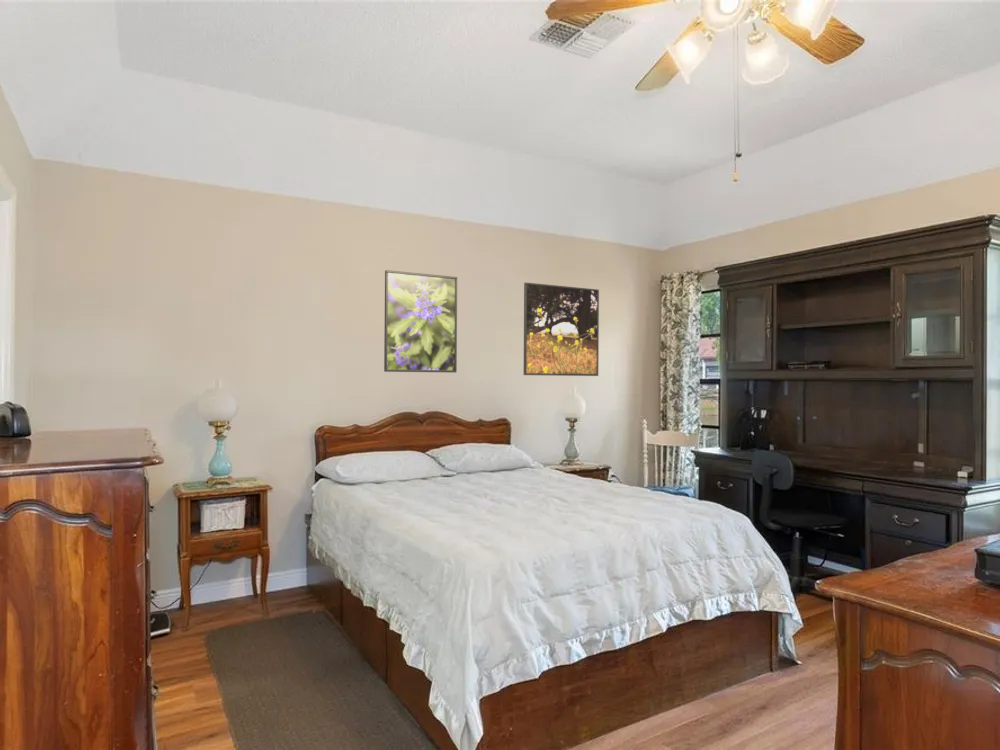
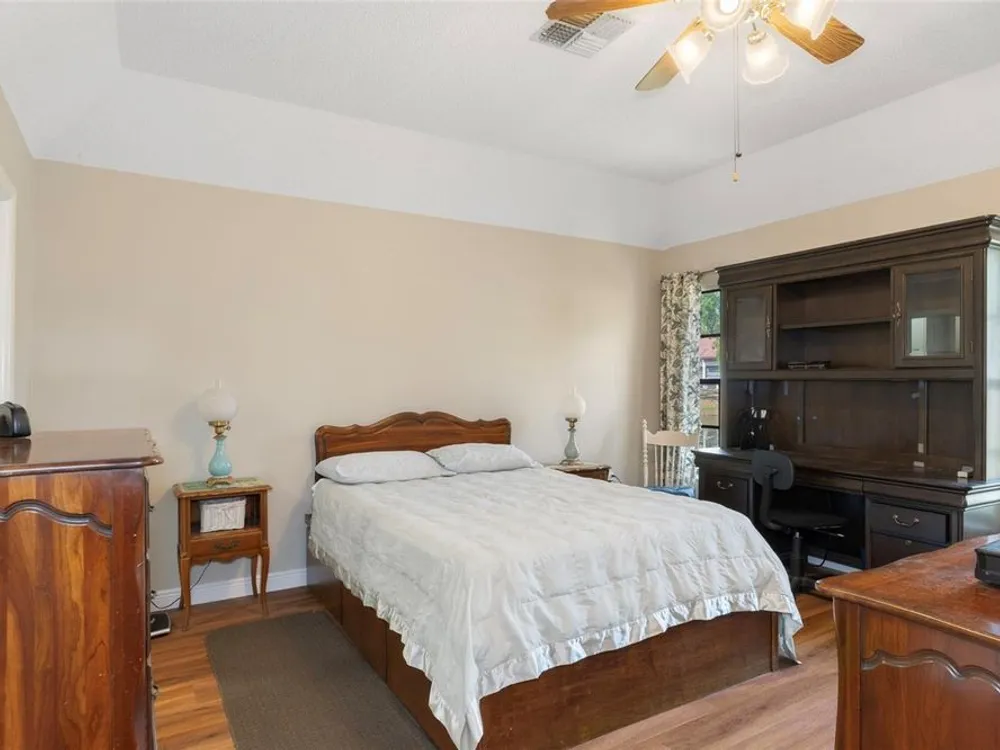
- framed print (421, 322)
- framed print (562, 330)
